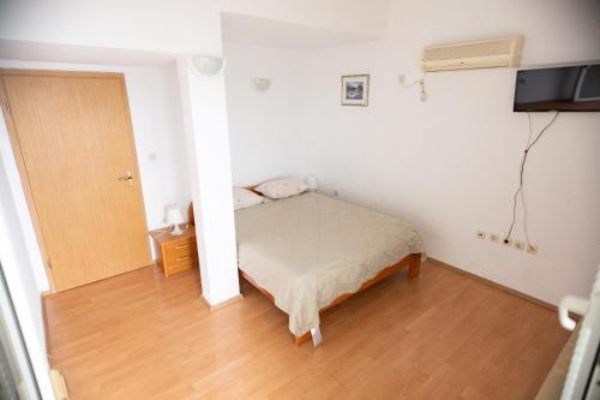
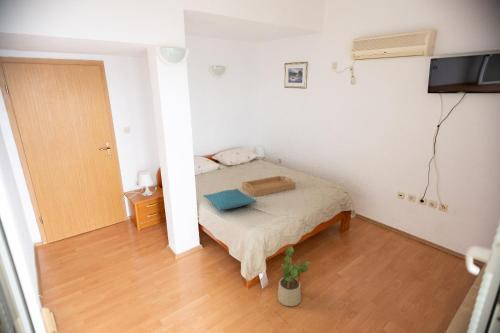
+ pillow (229, 199)
+ potted plant (293, 272)
+ serving tray (268, 184)
